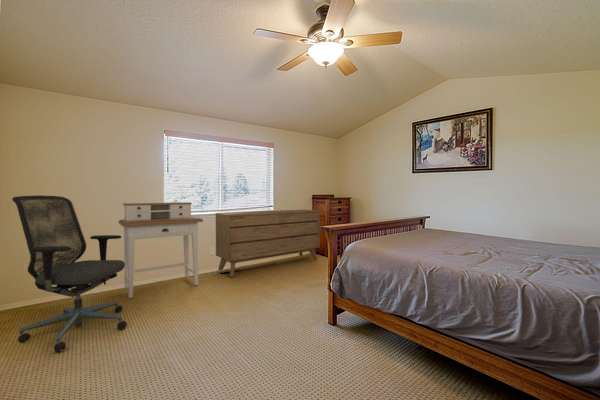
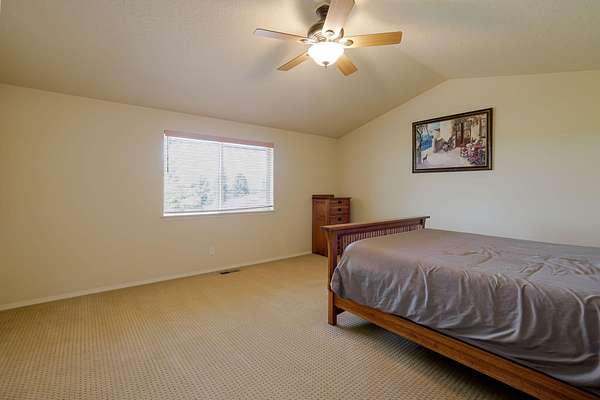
- office chair (82, 262)
- dresser (271, 238)
- desk (158, 237)
